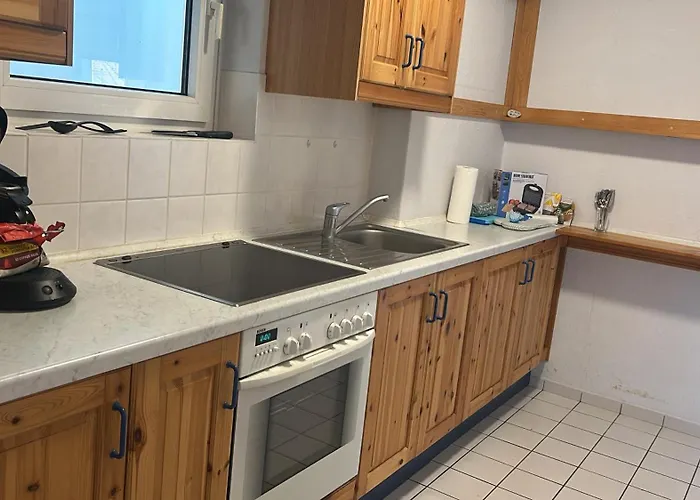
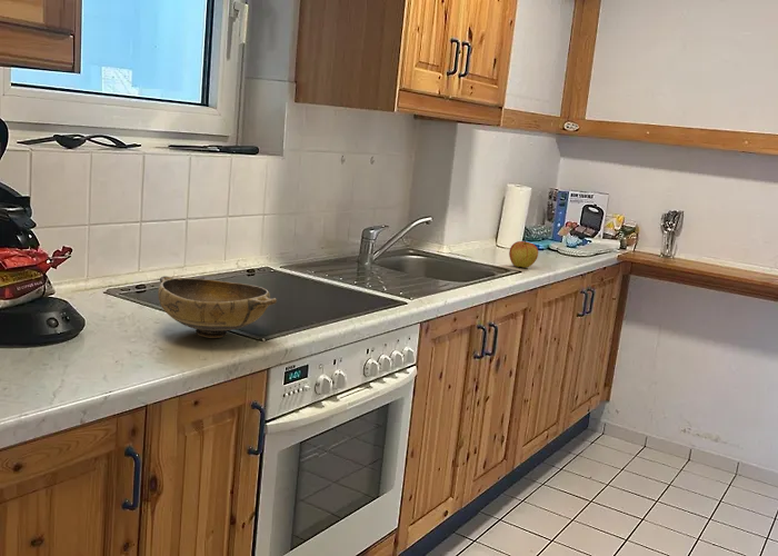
+ bowl (213, 309)
+ apple (523, 252)
